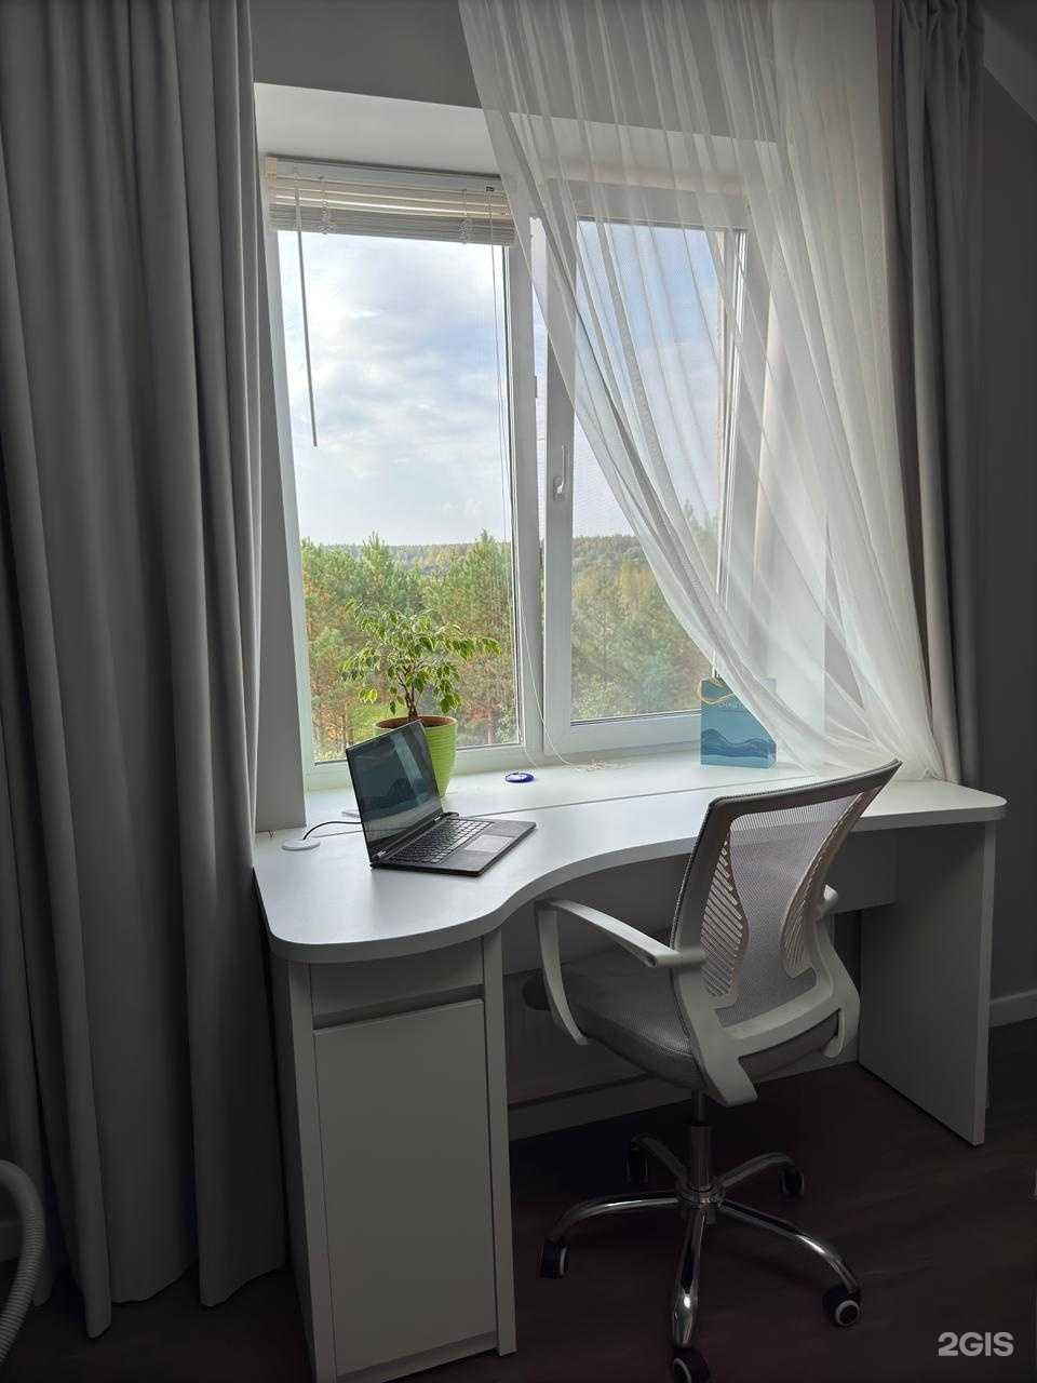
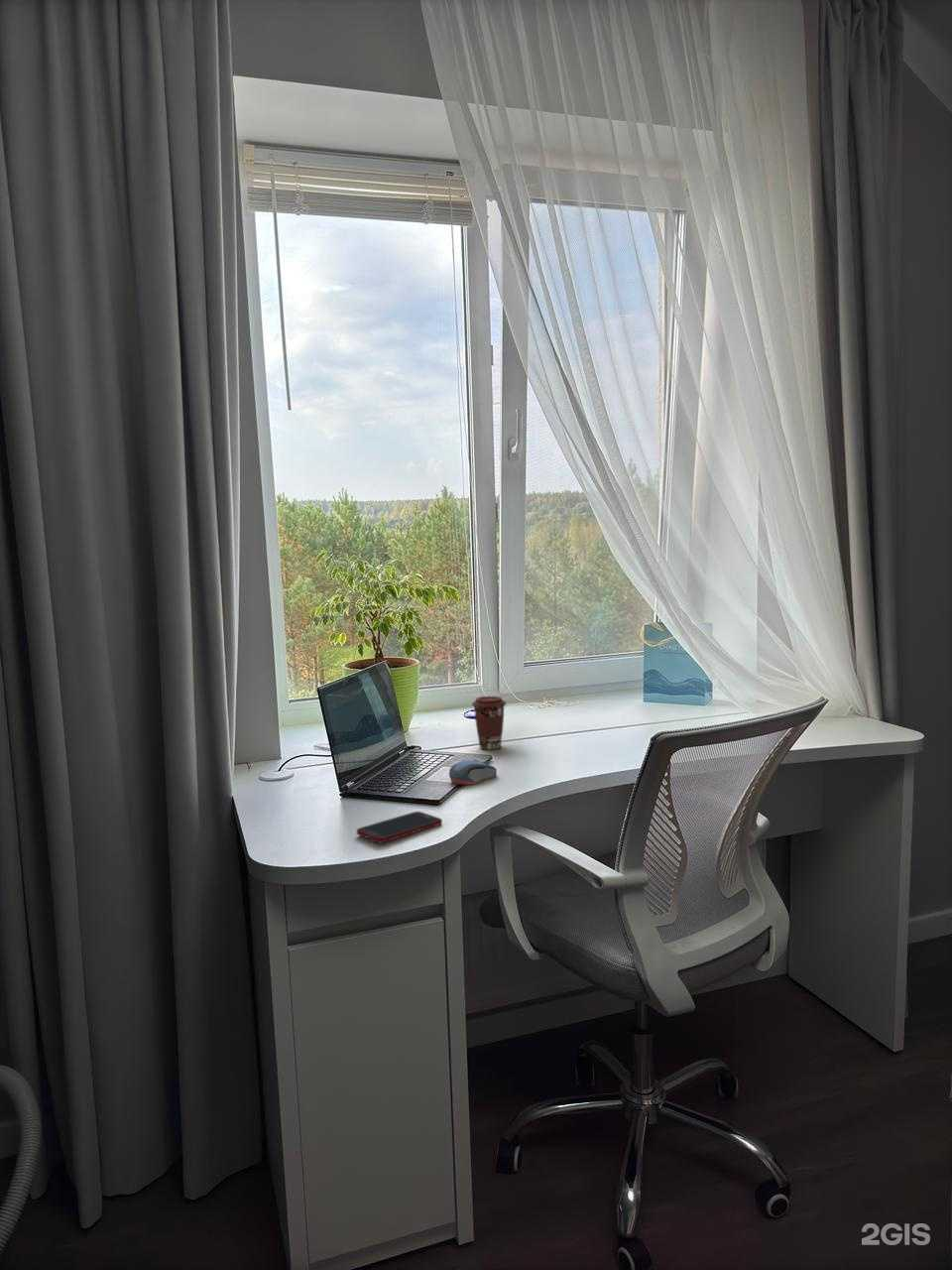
+ coffee cup (489, 722)
+ computer mouse (472, 769)
+ cell phone (400, 826)
